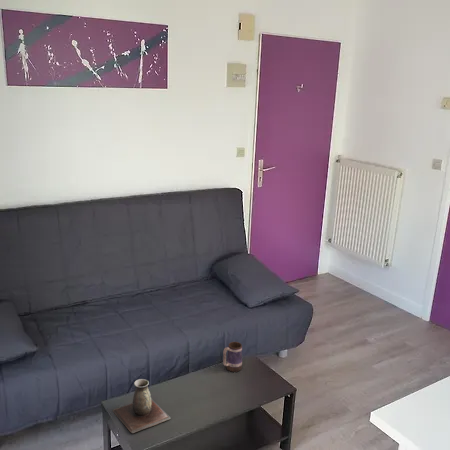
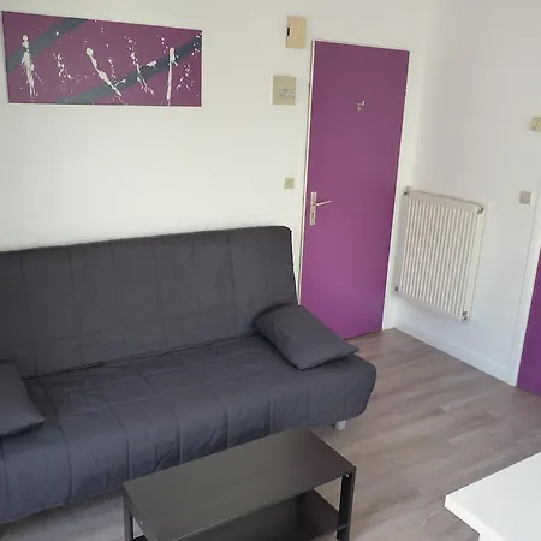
- mug (232, 357)
- decorative vase (141, 399)
